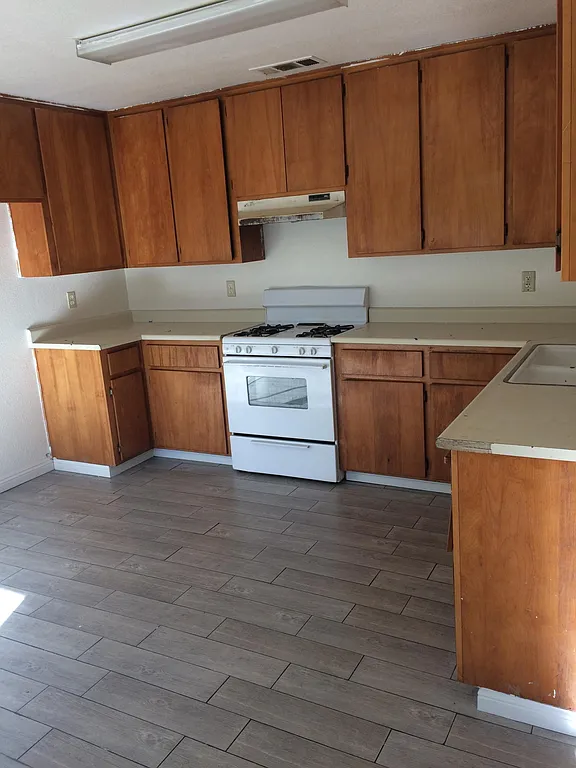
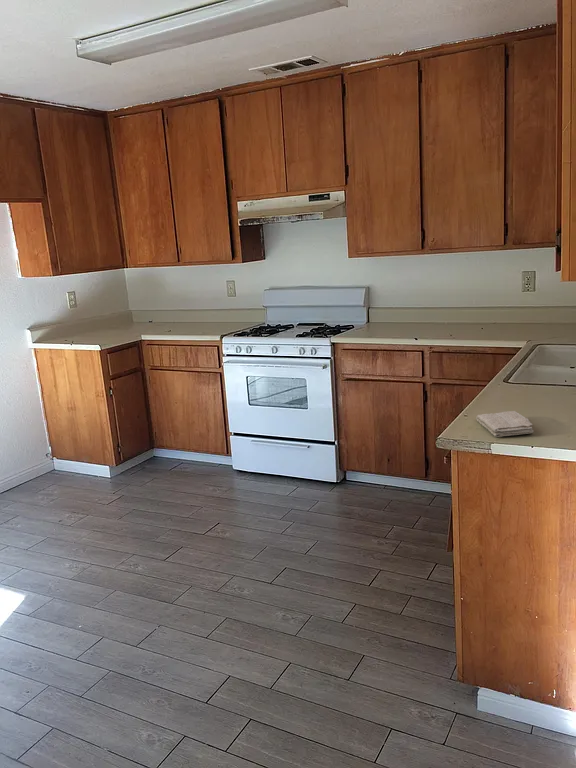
+ washcloth (504, 422)
